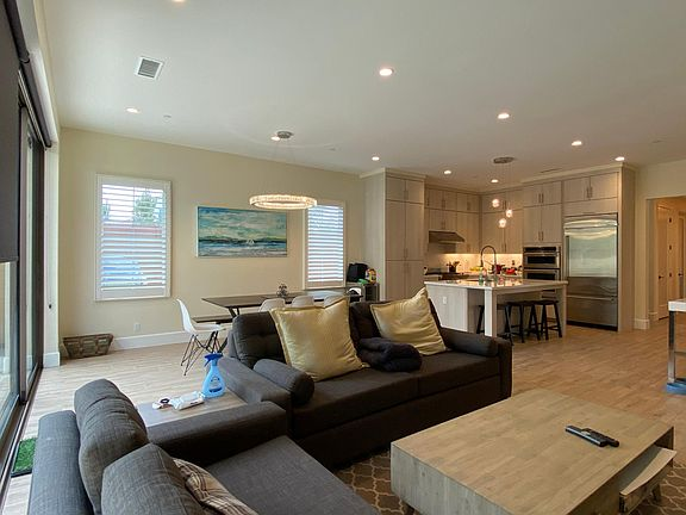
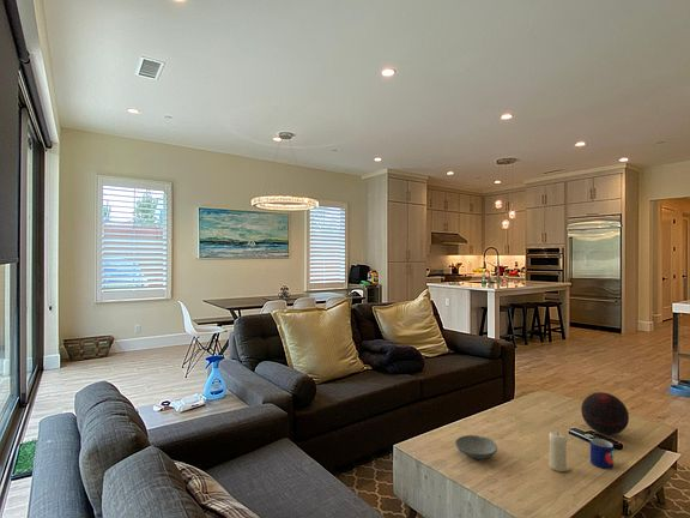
+ decorative orb (604, 412)
+ candle (558, 450)
+ bowl (476, 448)
+ mug (604, 452)
